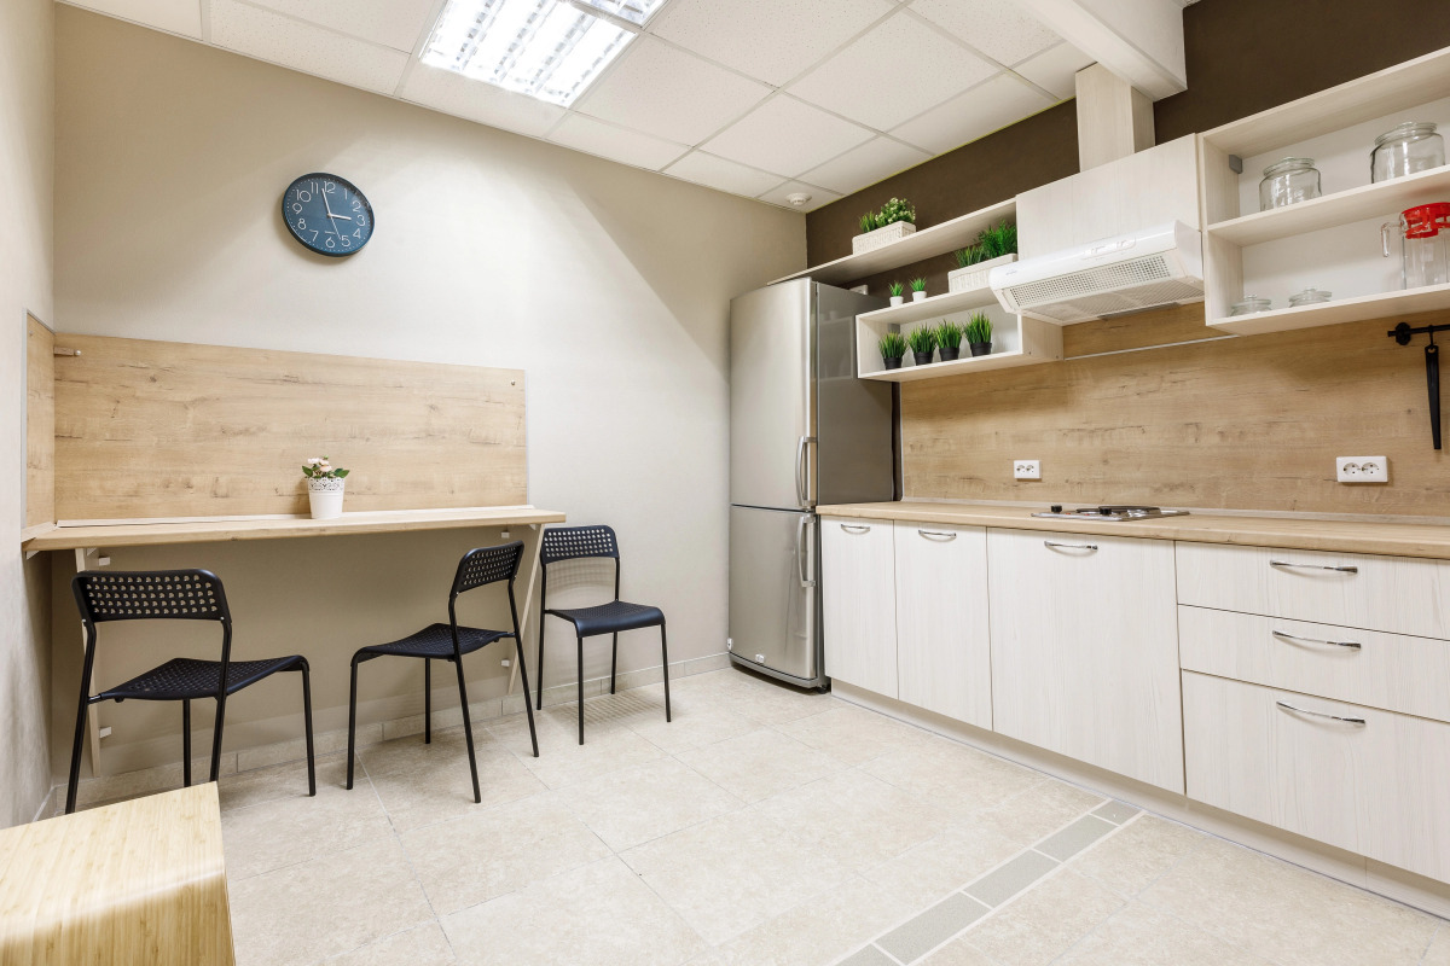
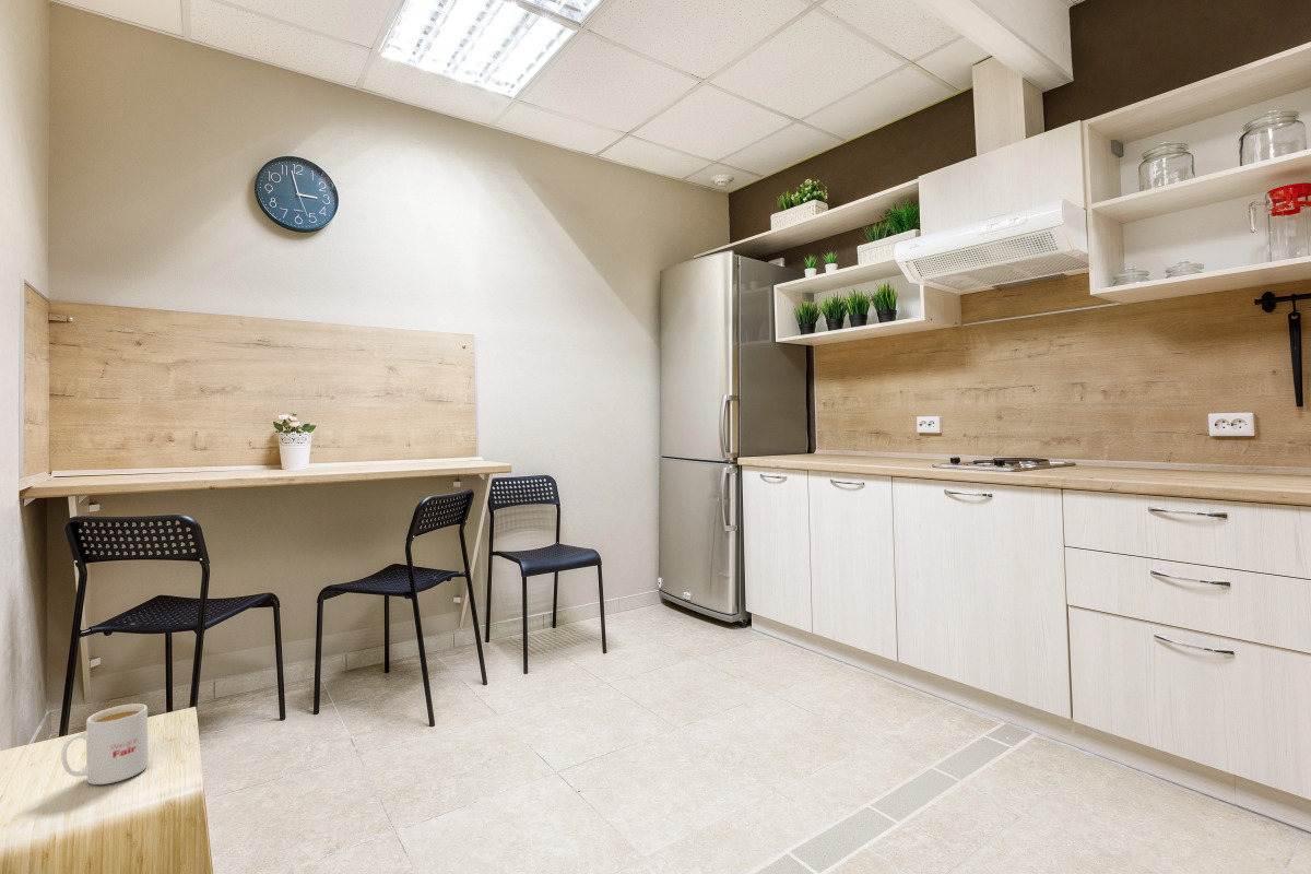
+ mug (106, 746)
